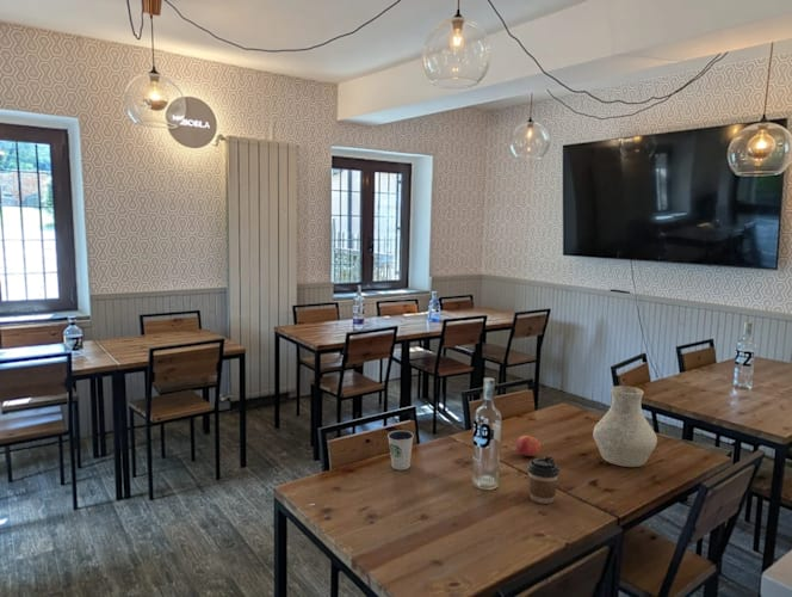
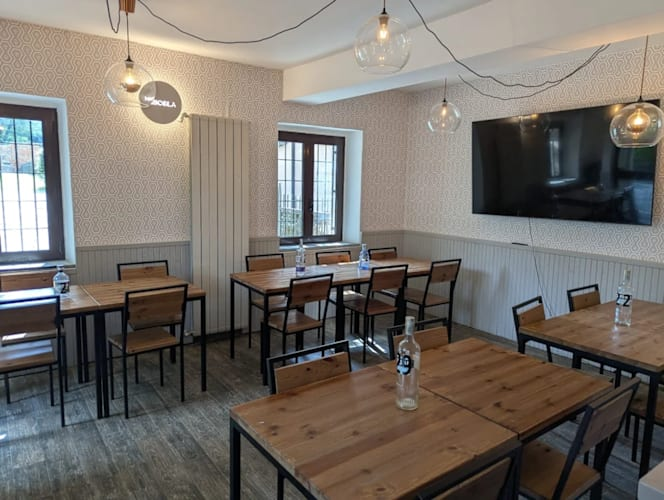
- pomegranate (527, 445)
- coffee cup (543, 478)
- dixie cup (400, 450)
- vase (625, 424)
